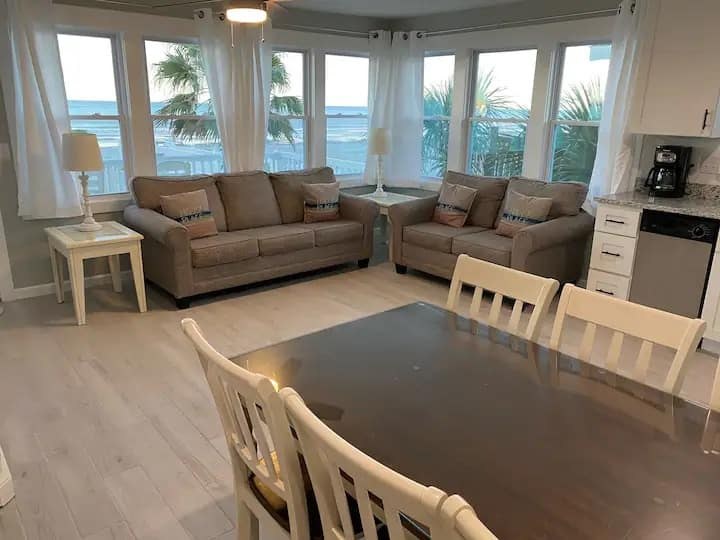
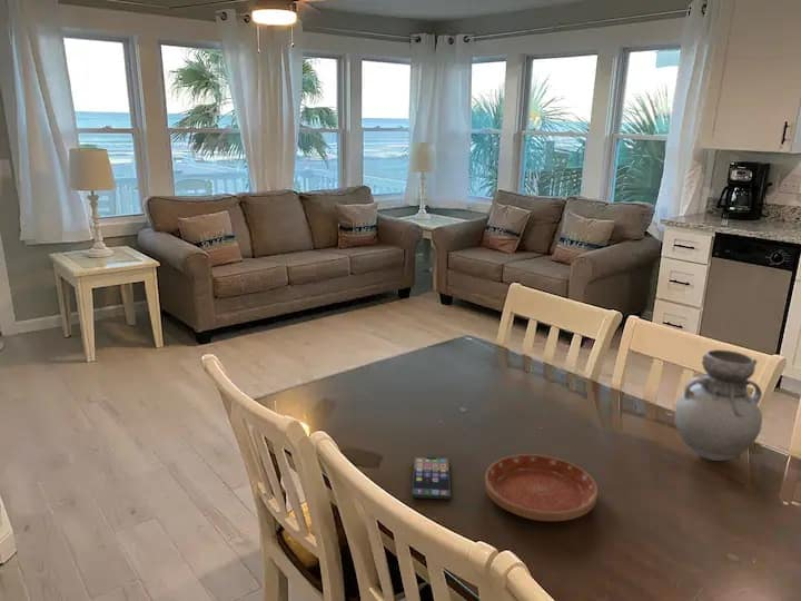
+ smartphone (431, 476)
+ vase (719, 406)
+ saucer (540, 487)
